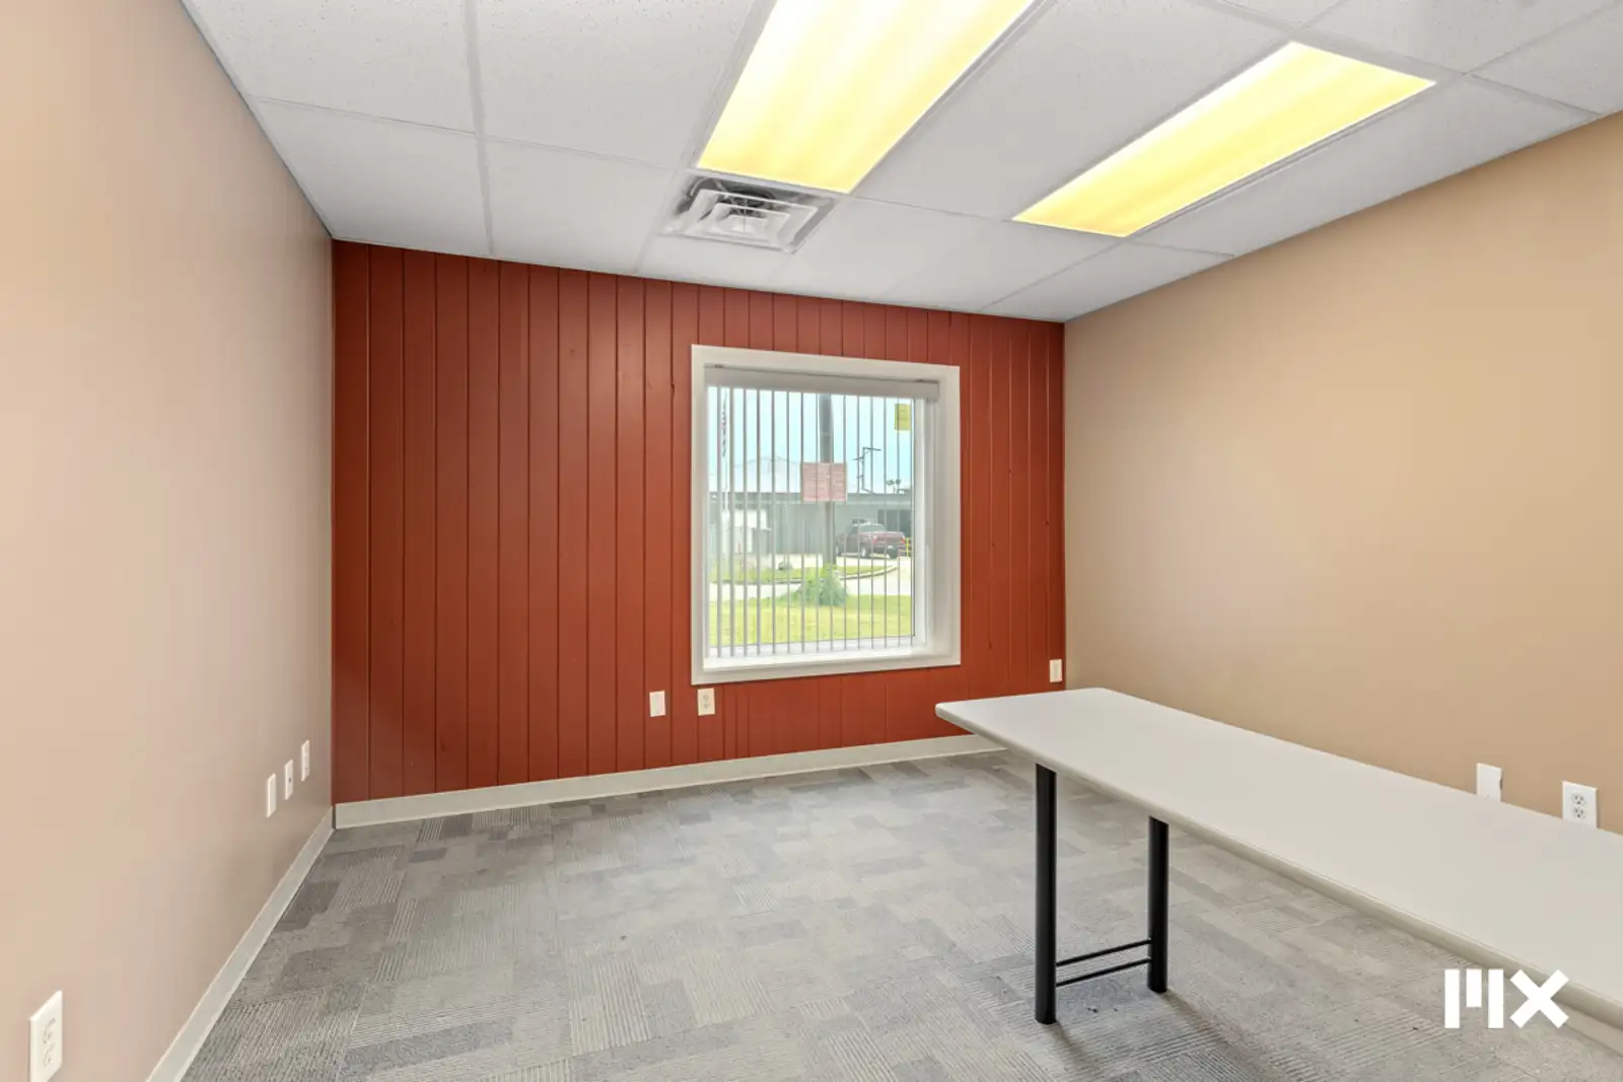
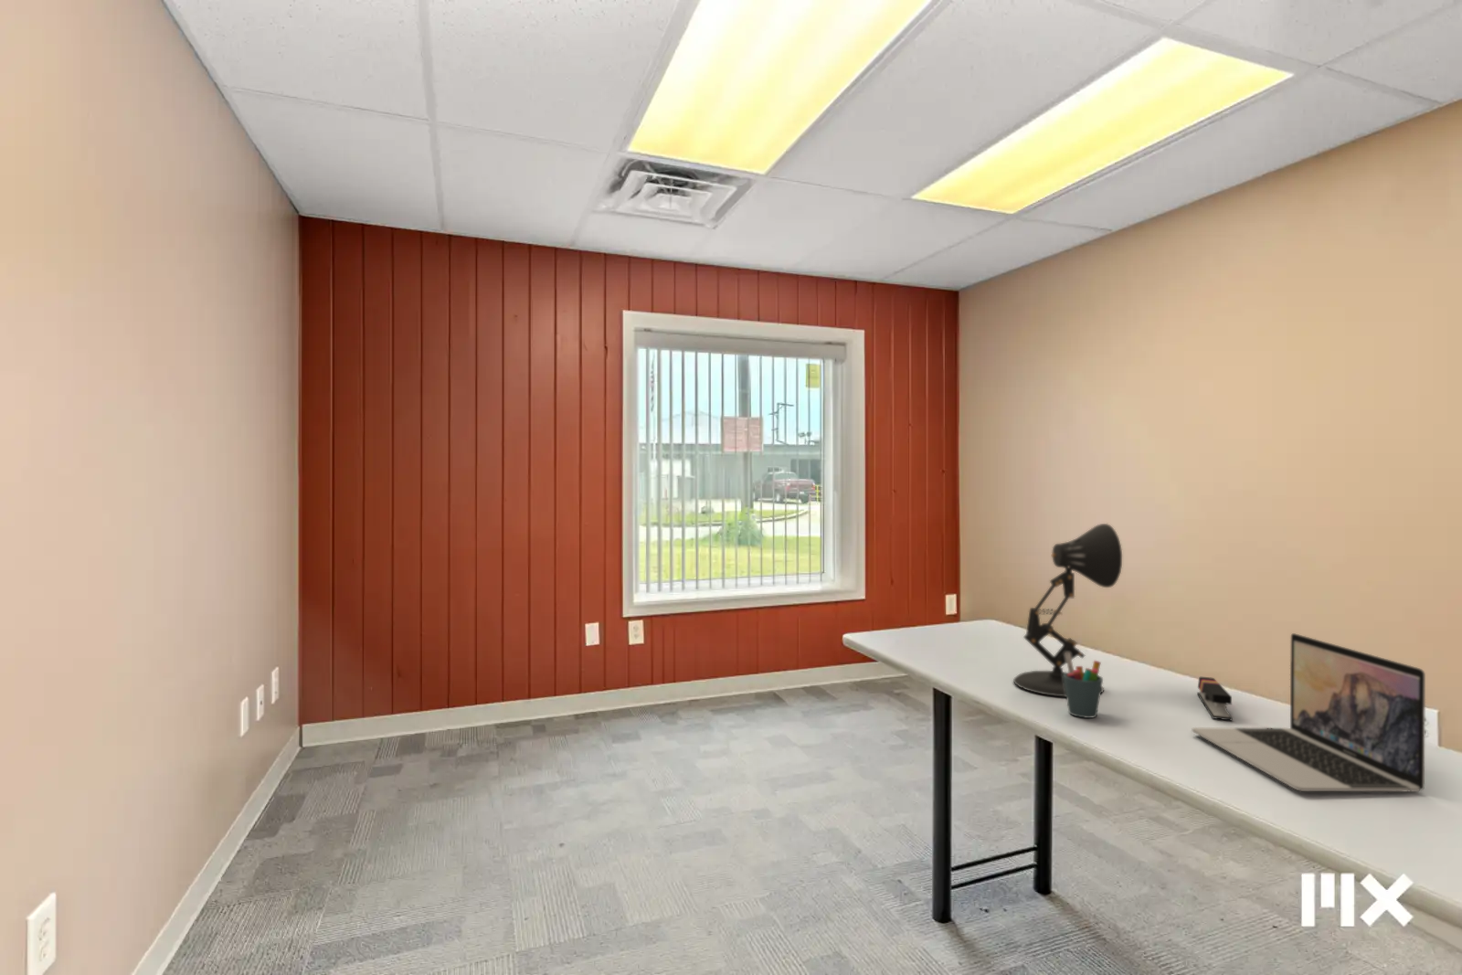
+ desk lamp (1061, 604)
+ stapler (1214, 694)
+ pen holder (1082, 684)
+ laptop (1294, 704)
